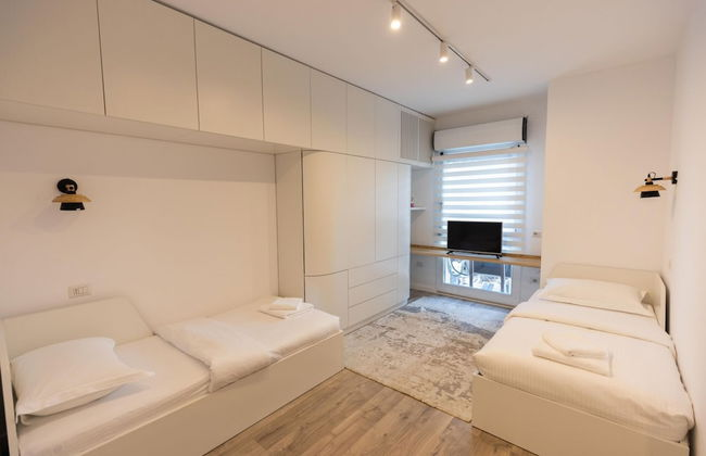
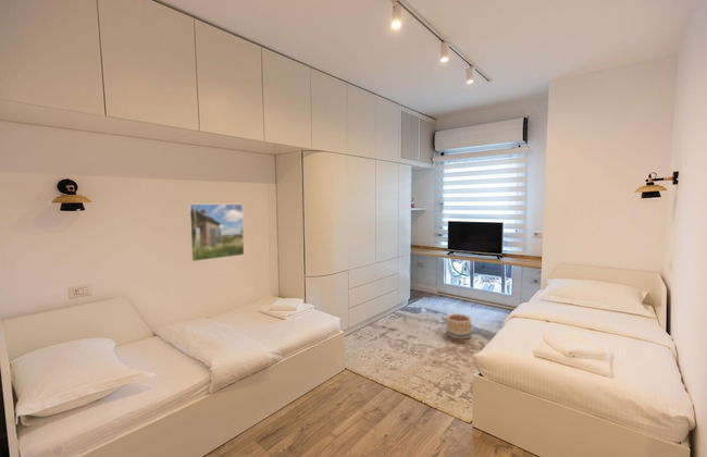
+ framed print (218, 231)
+ basket (458, 325)
